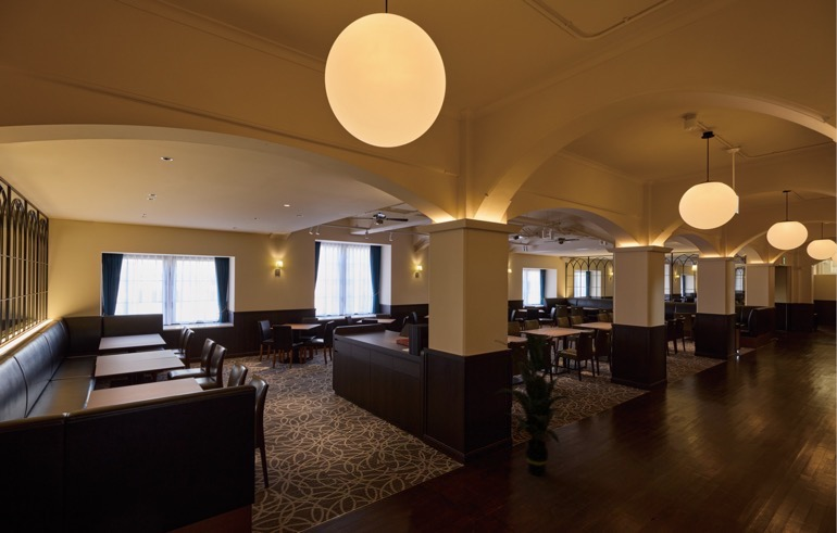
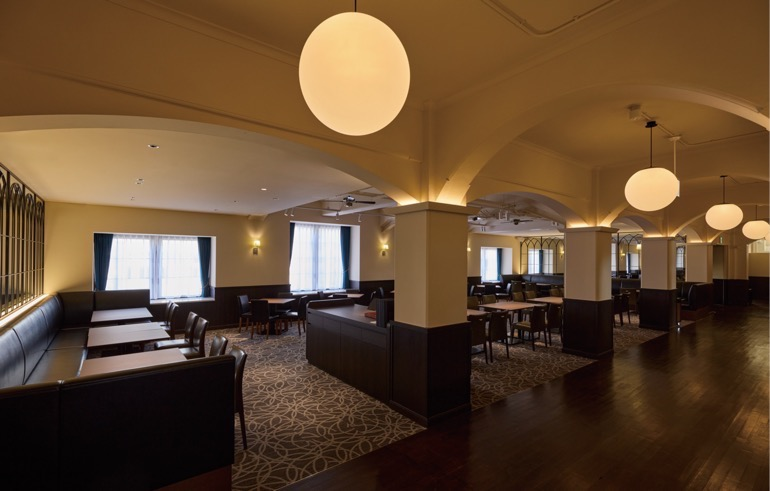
- indoor plant (530, 401)
